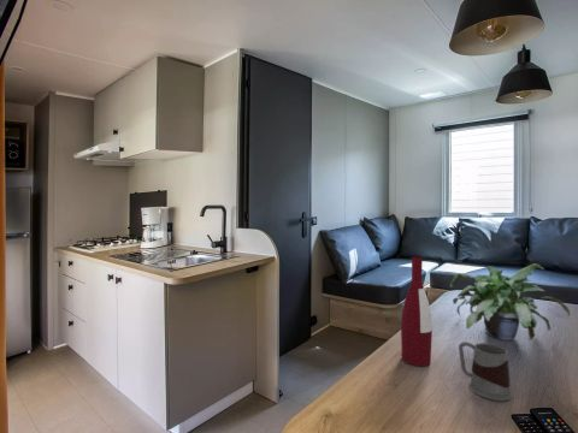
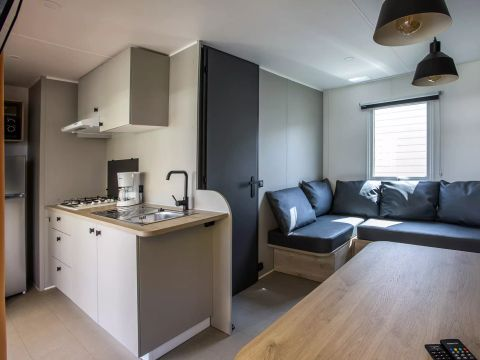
- mug (483, 367)
- potted plant (505, 299)
- alcohol (415, 308)
